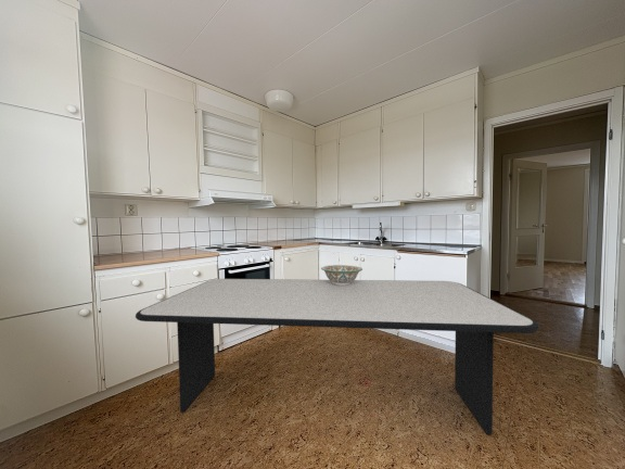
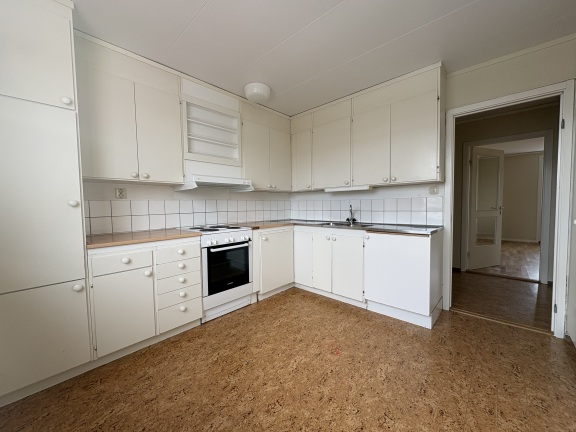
- decorative bowl (341, 275)
- dining table (324, 326)
